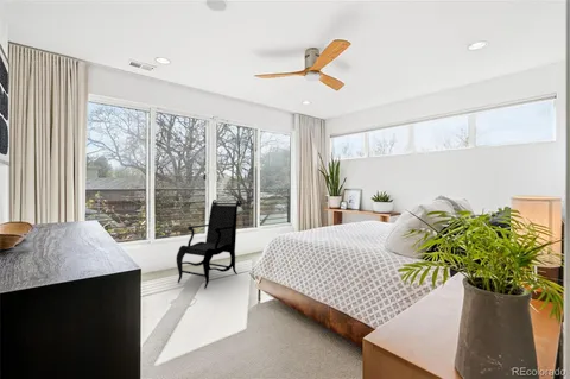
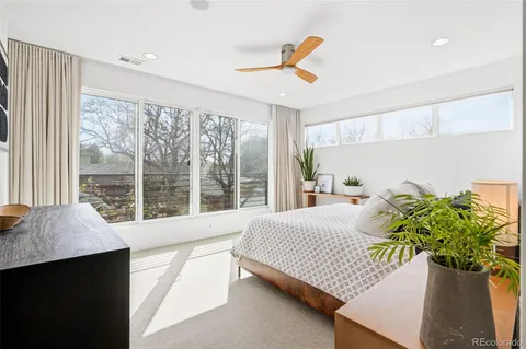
- armchair (210, 239)
